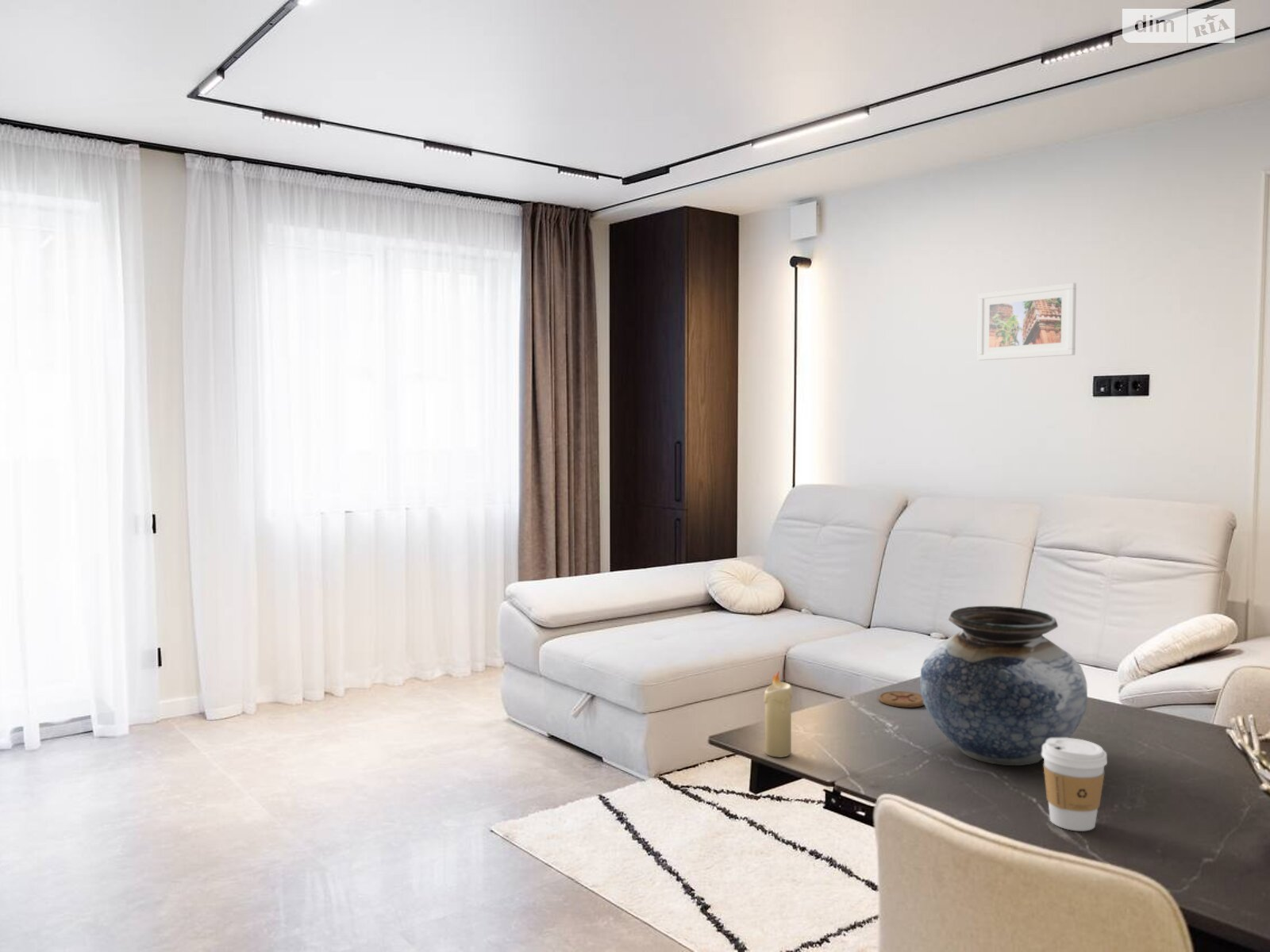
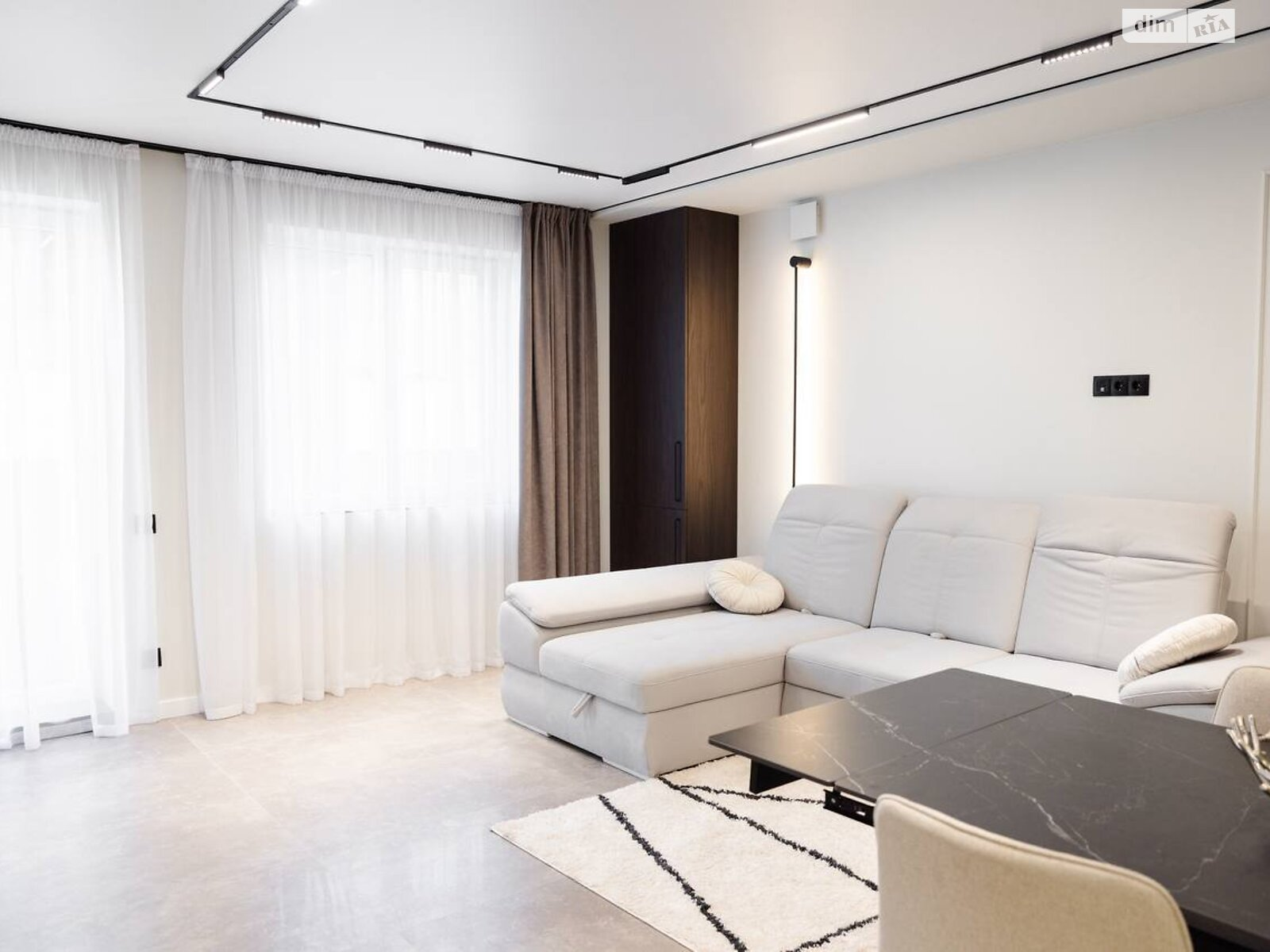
- vase (1001, 683)
- coaster (902, 699)
- coffee cup (1073, 782)
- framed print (1025, 323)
- candle (778, 712)
